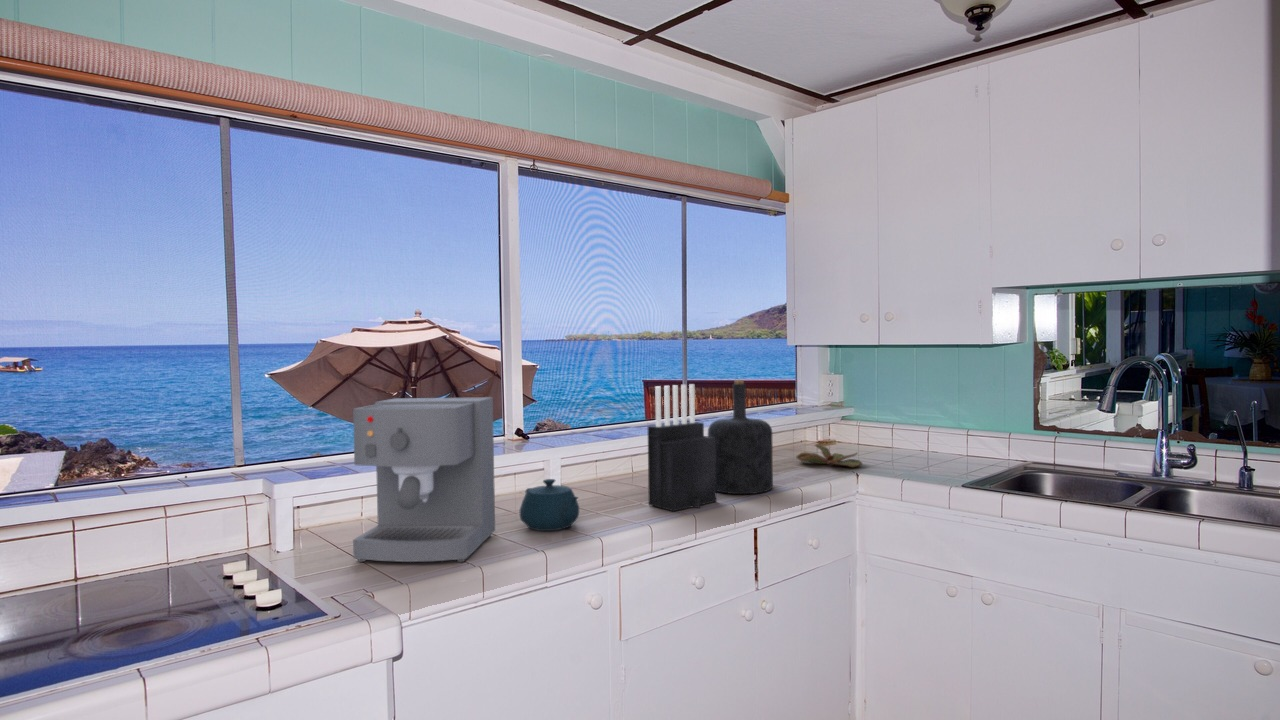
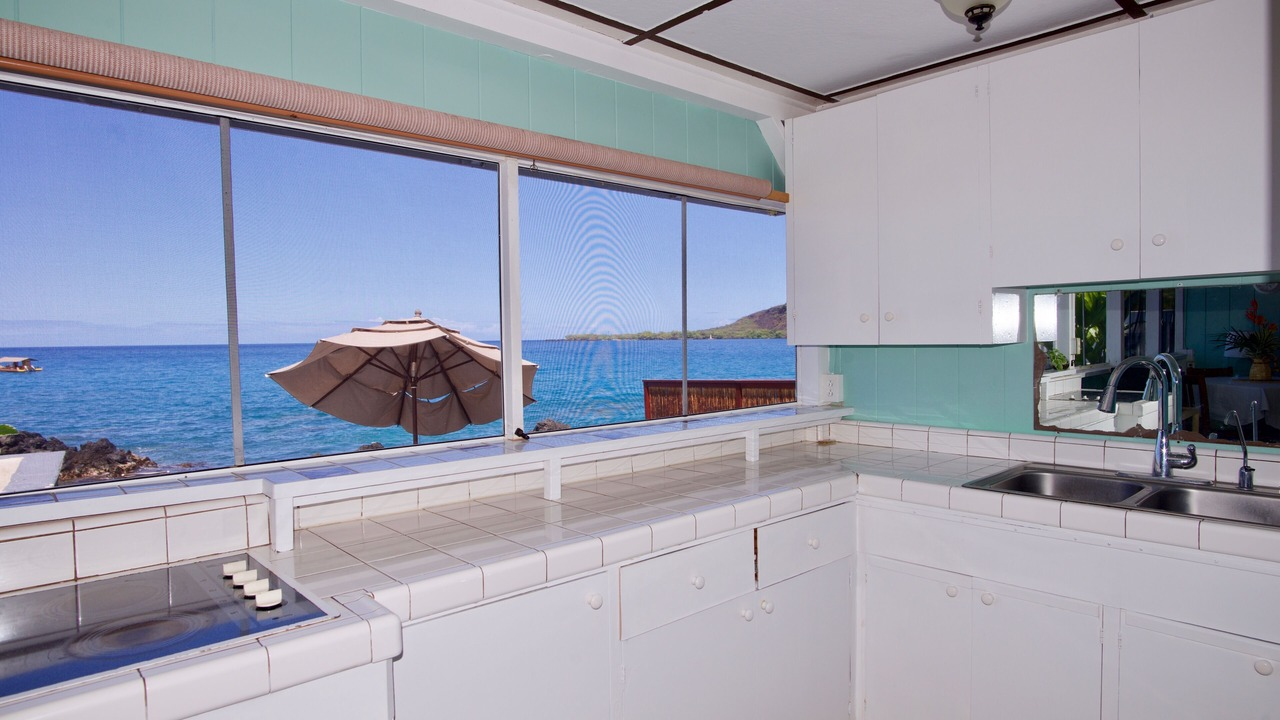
- coffee maker (432, 475)
- knife block (684, 445)
- succulent plant (829, 456)
- teapot (551, 503)
- bottle (739, 434)
